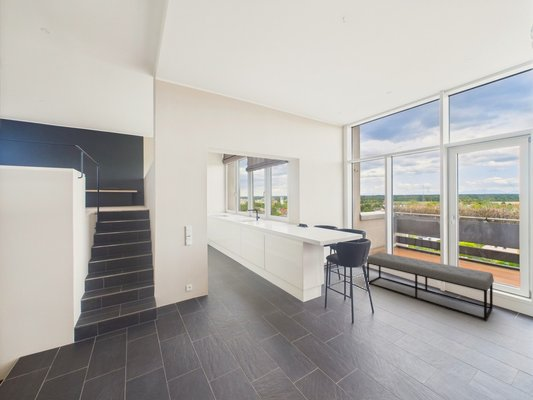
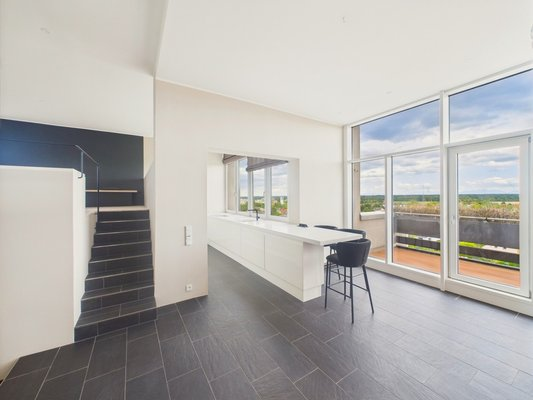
- bench (422, 276)
